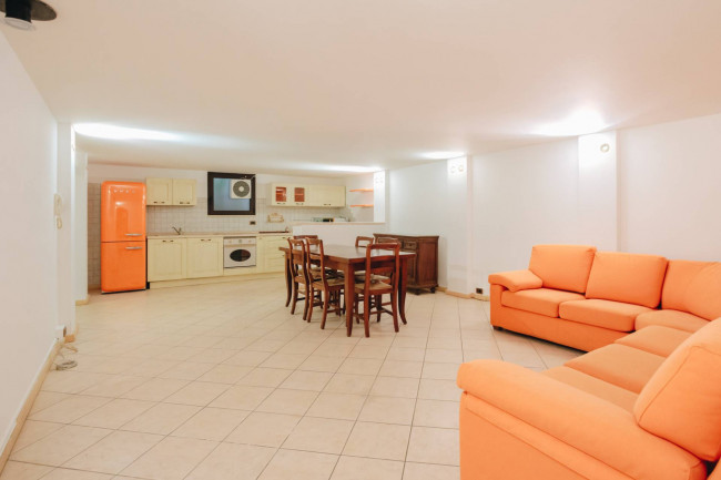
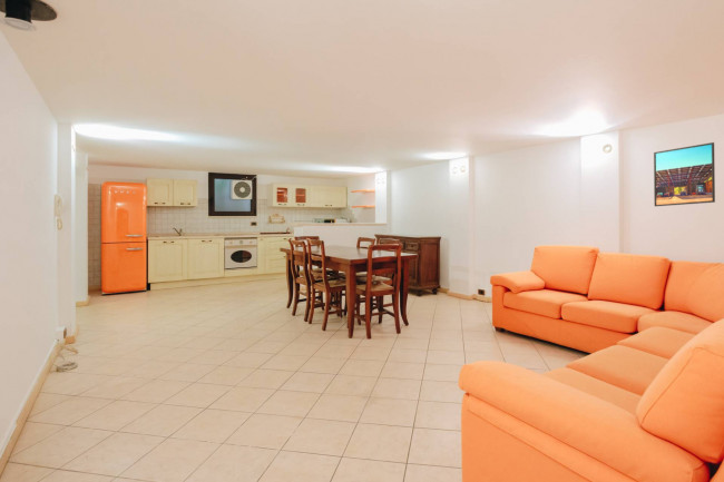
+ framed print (683, 176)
